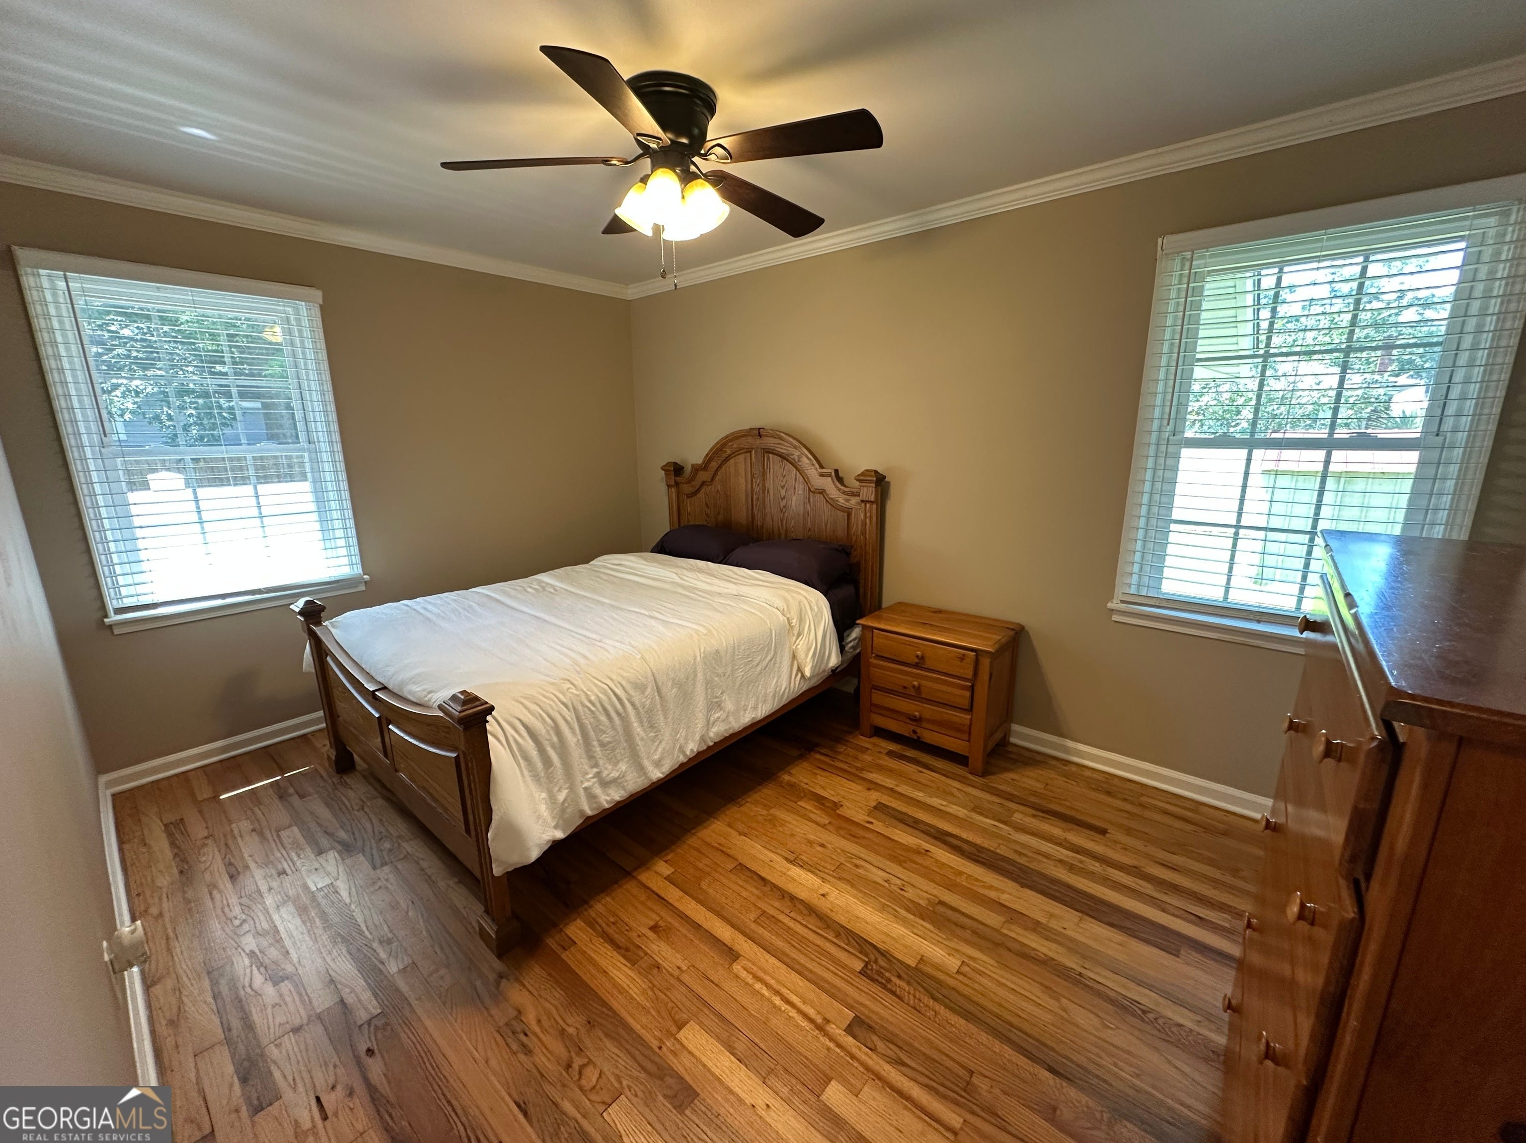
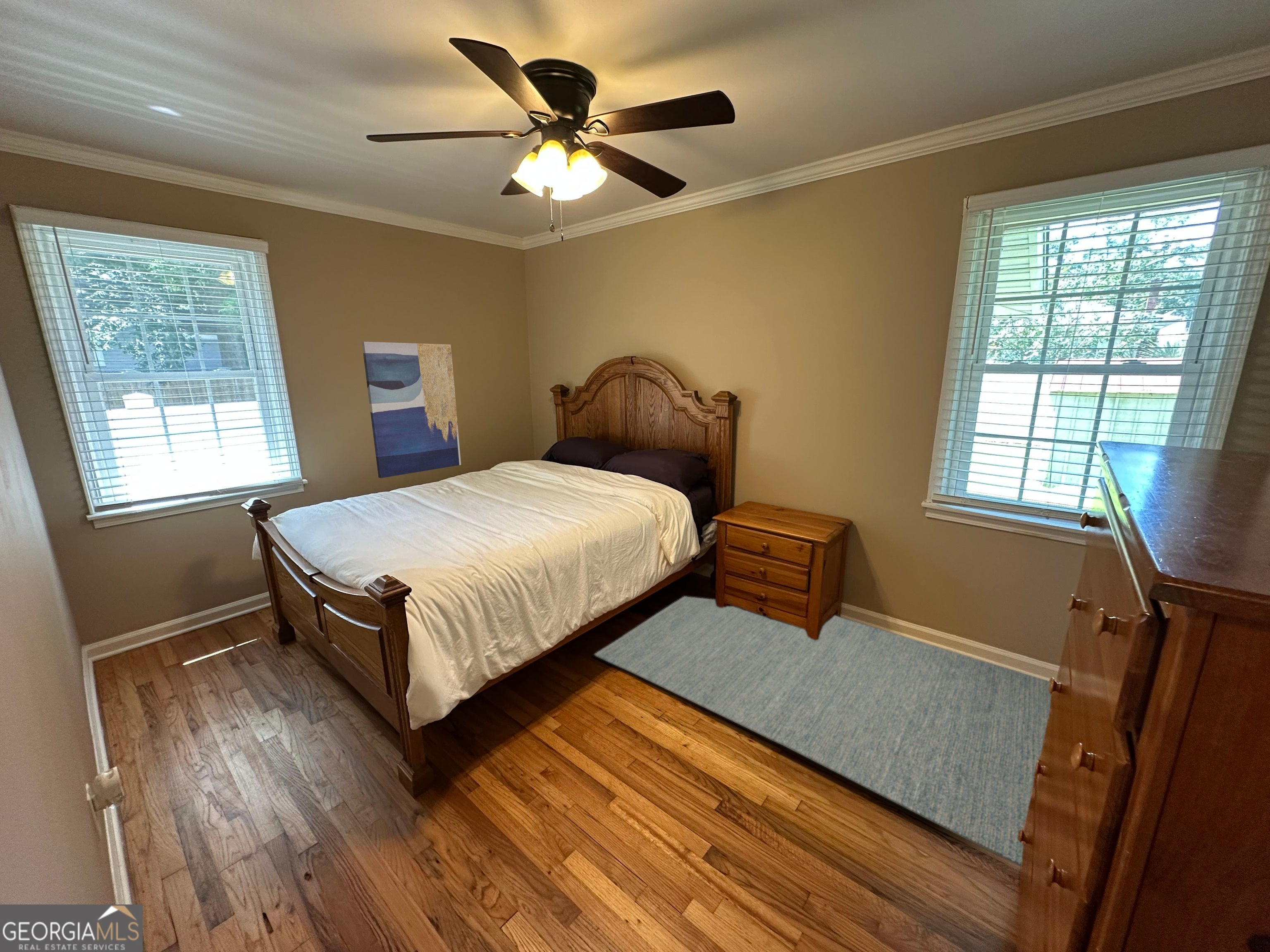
+ wall art (415, 409)
+ rug (813, 668)
